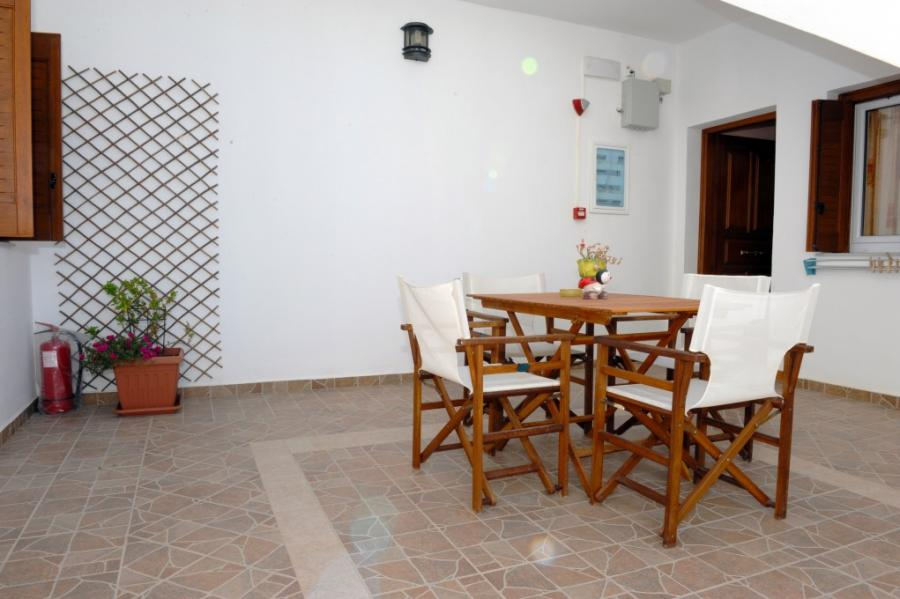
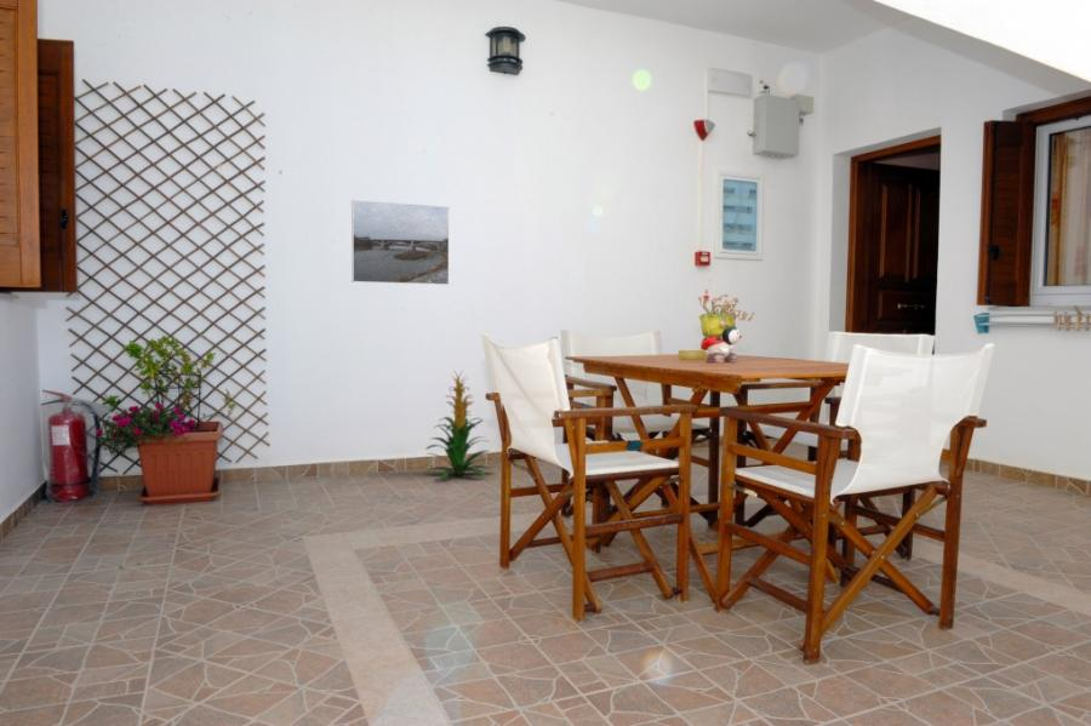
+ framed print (401, 242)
+ indoor plant (459, 422)
